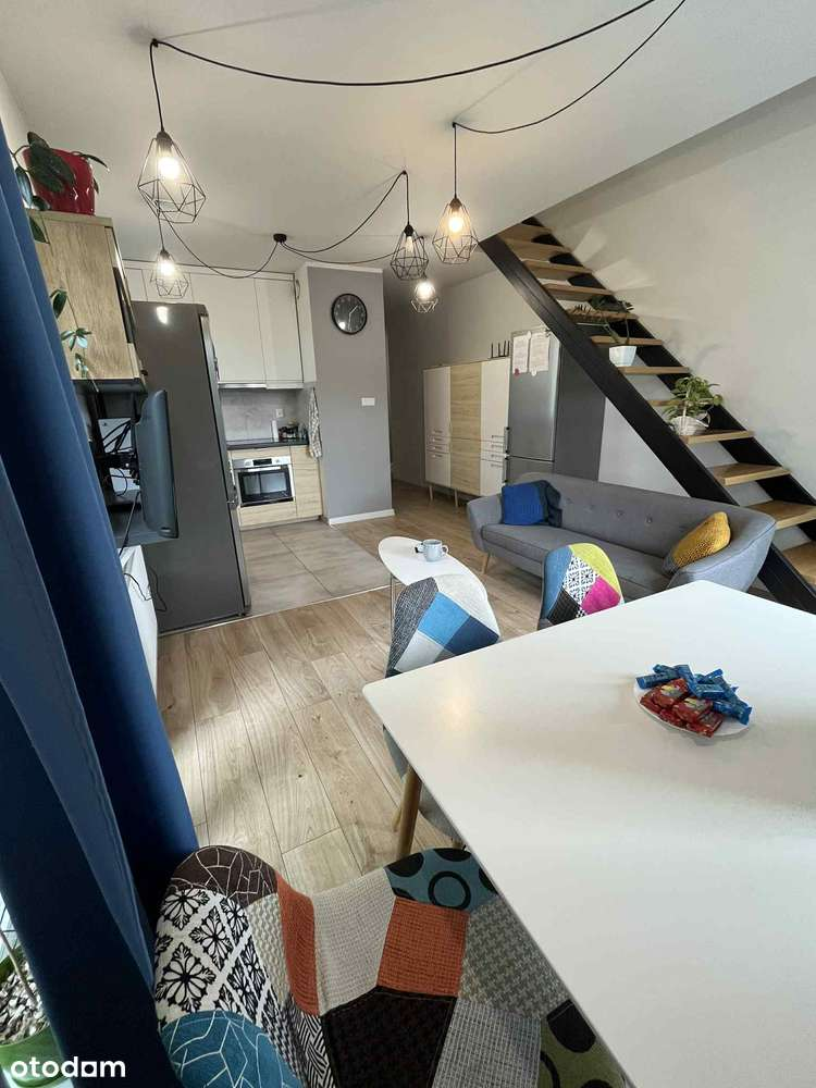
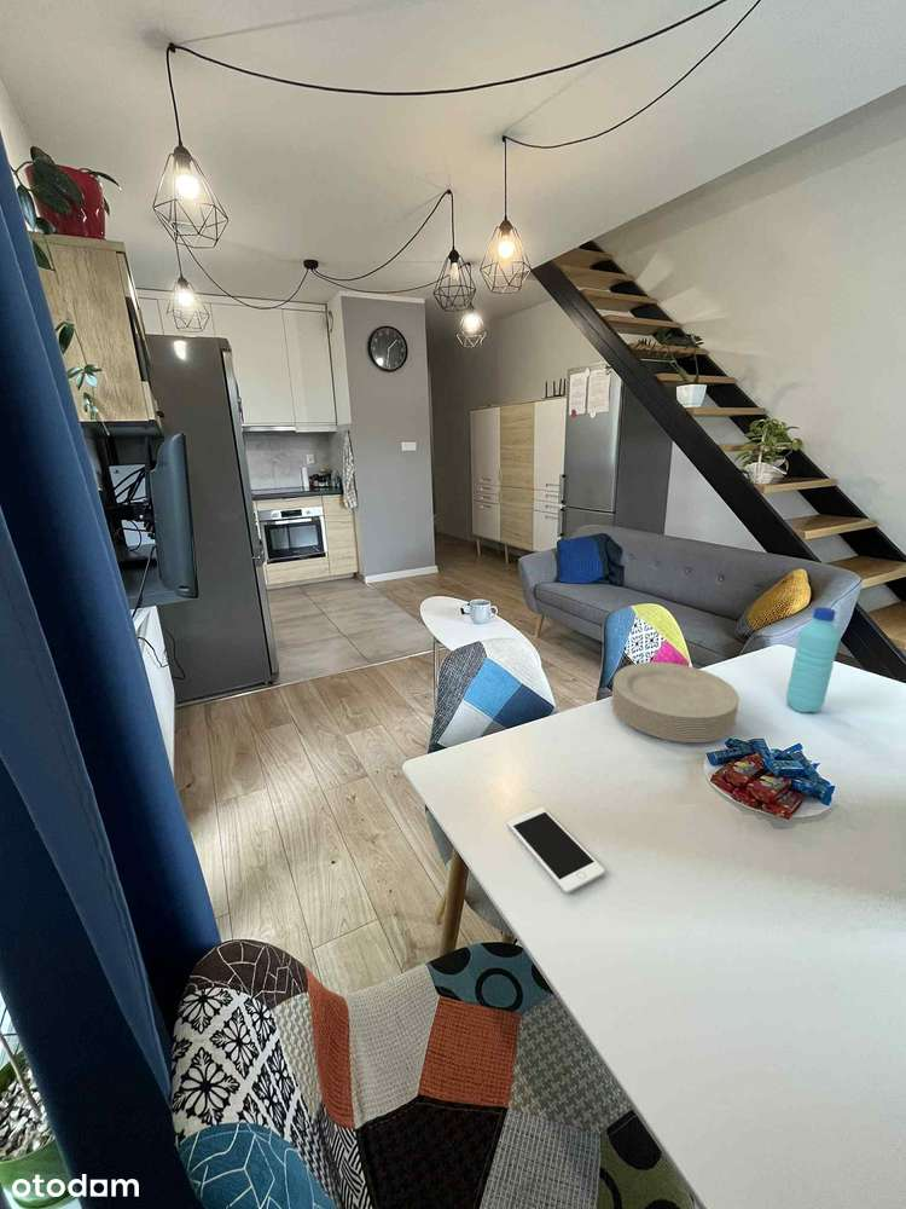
+ plate (672, 700)
+ cell phone (552, 845)
+ water bottle (813, 660)
